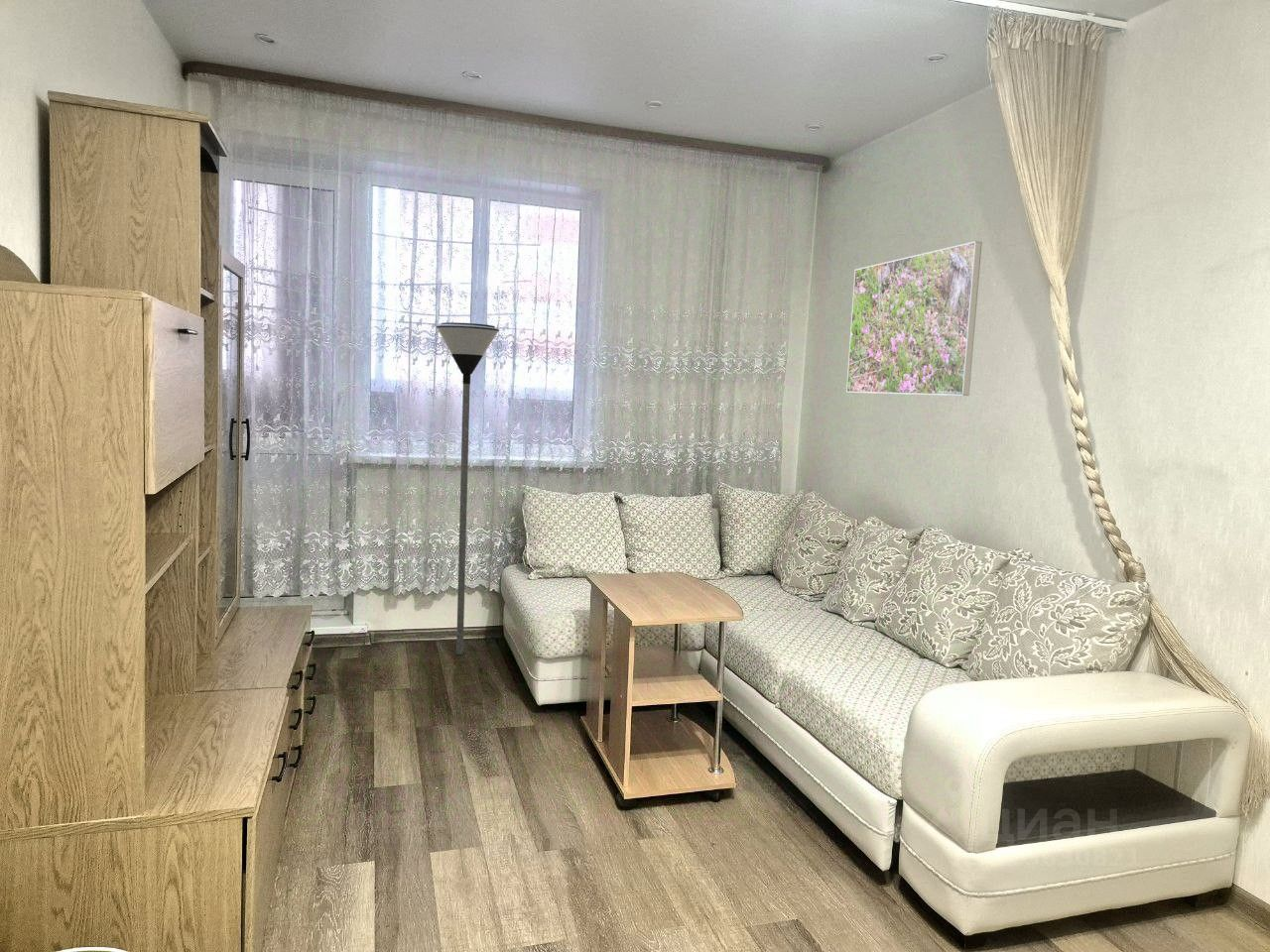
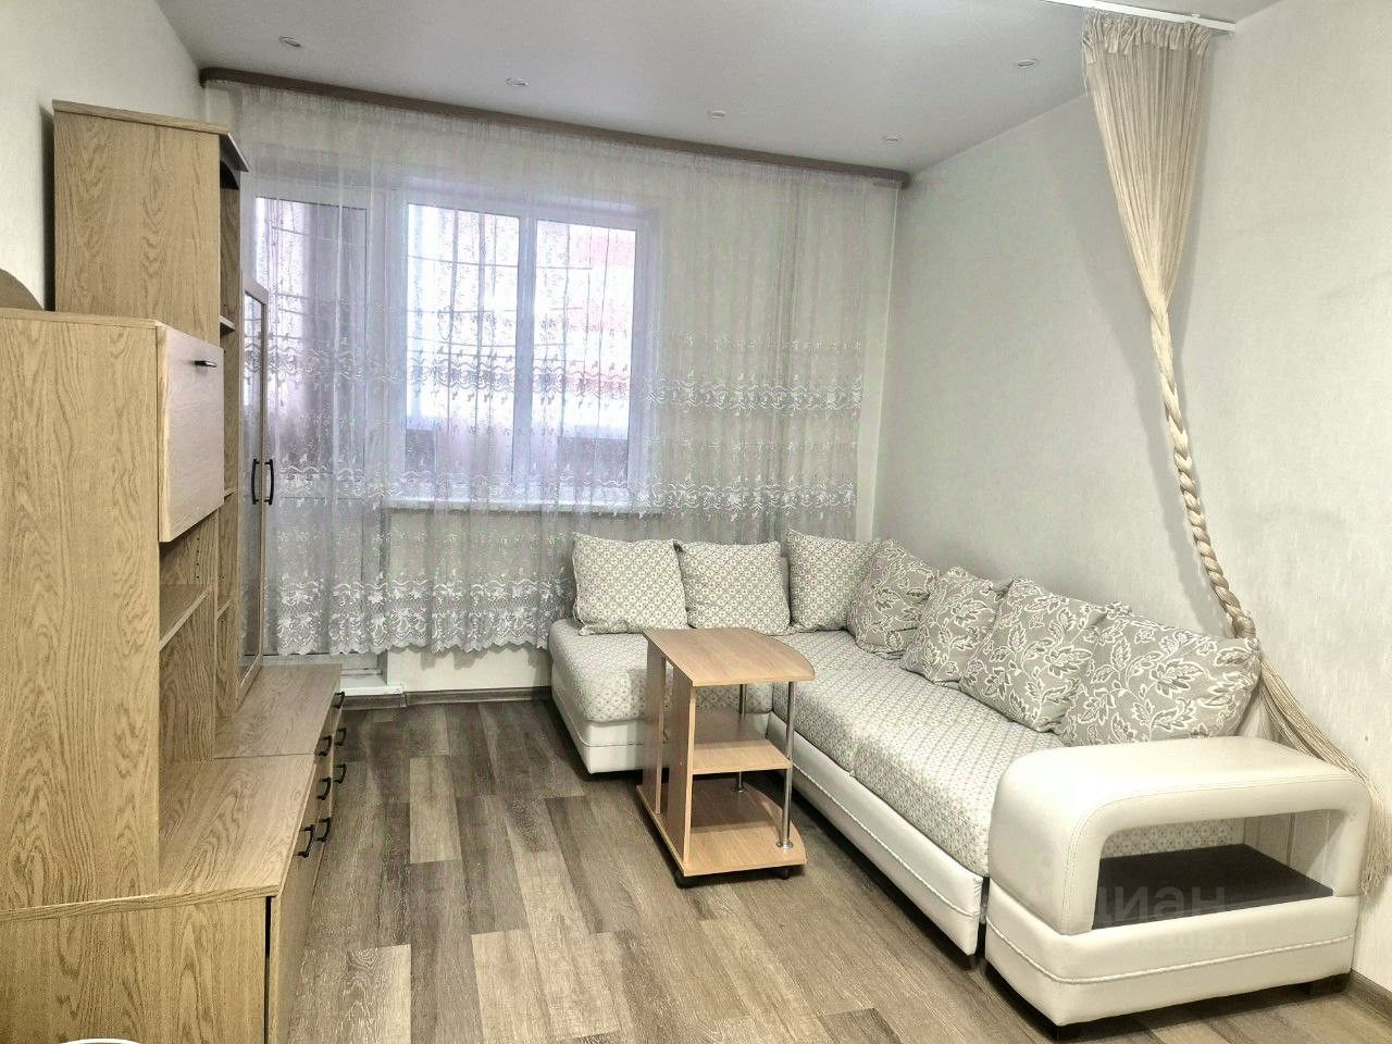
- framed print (906, 325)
- floor lamp (463, 492)
